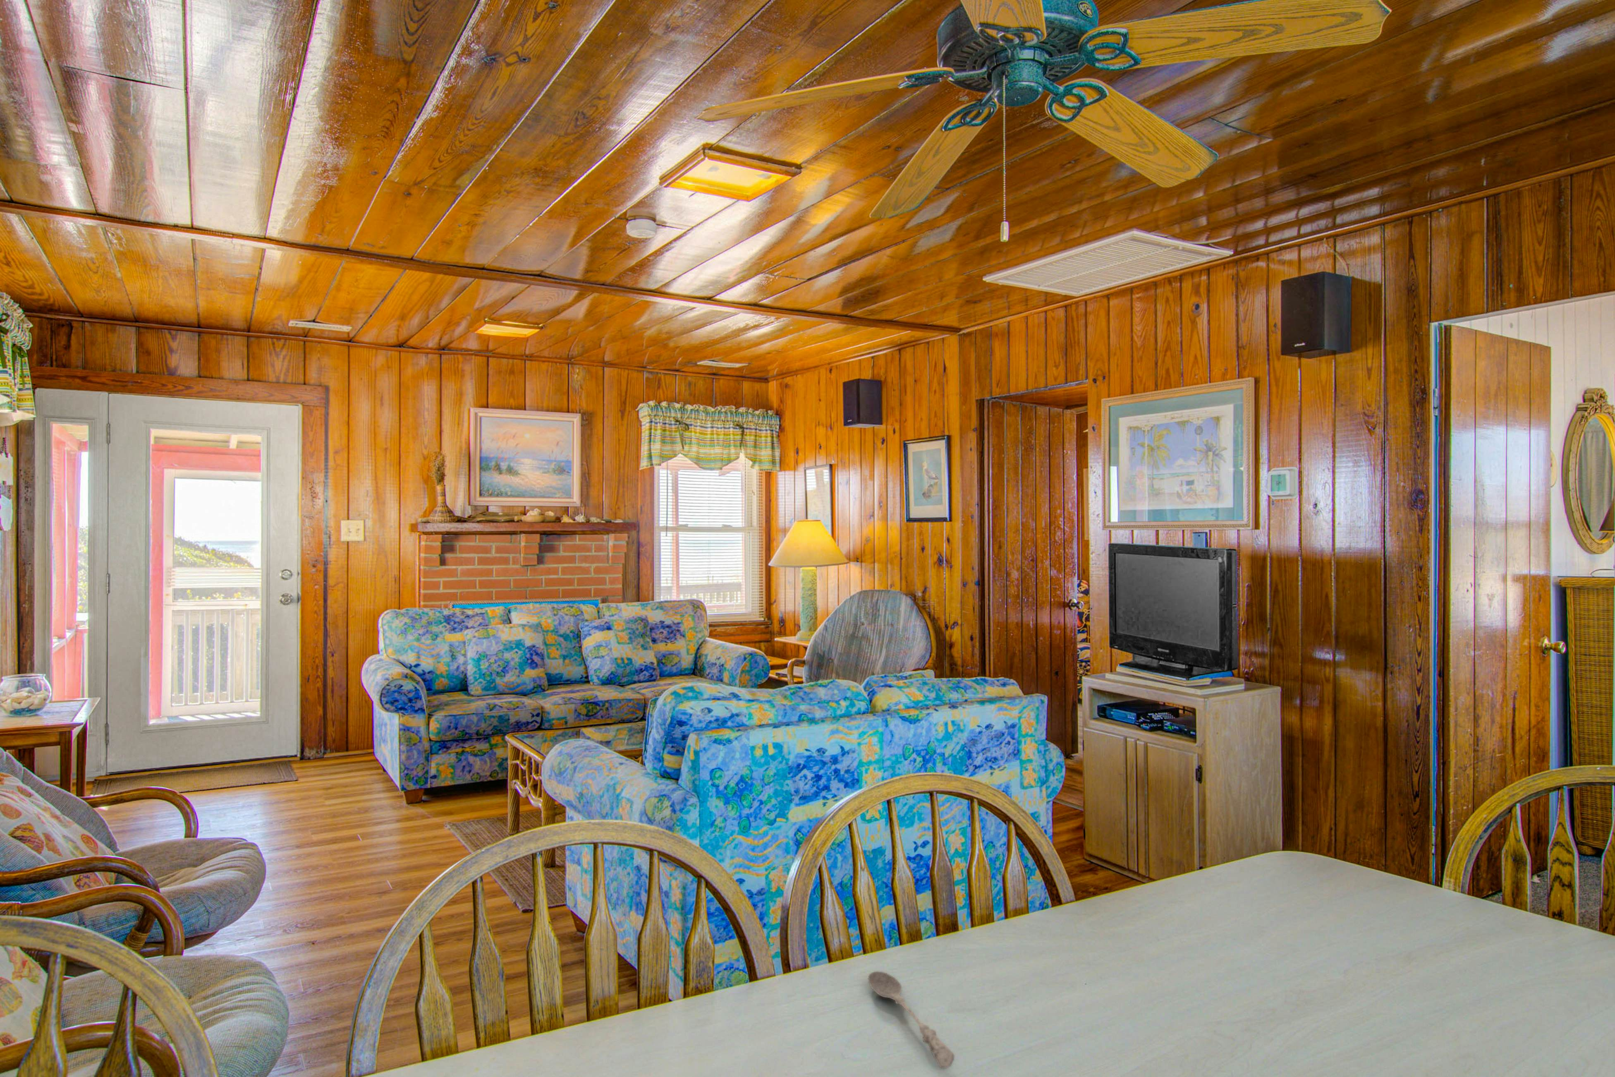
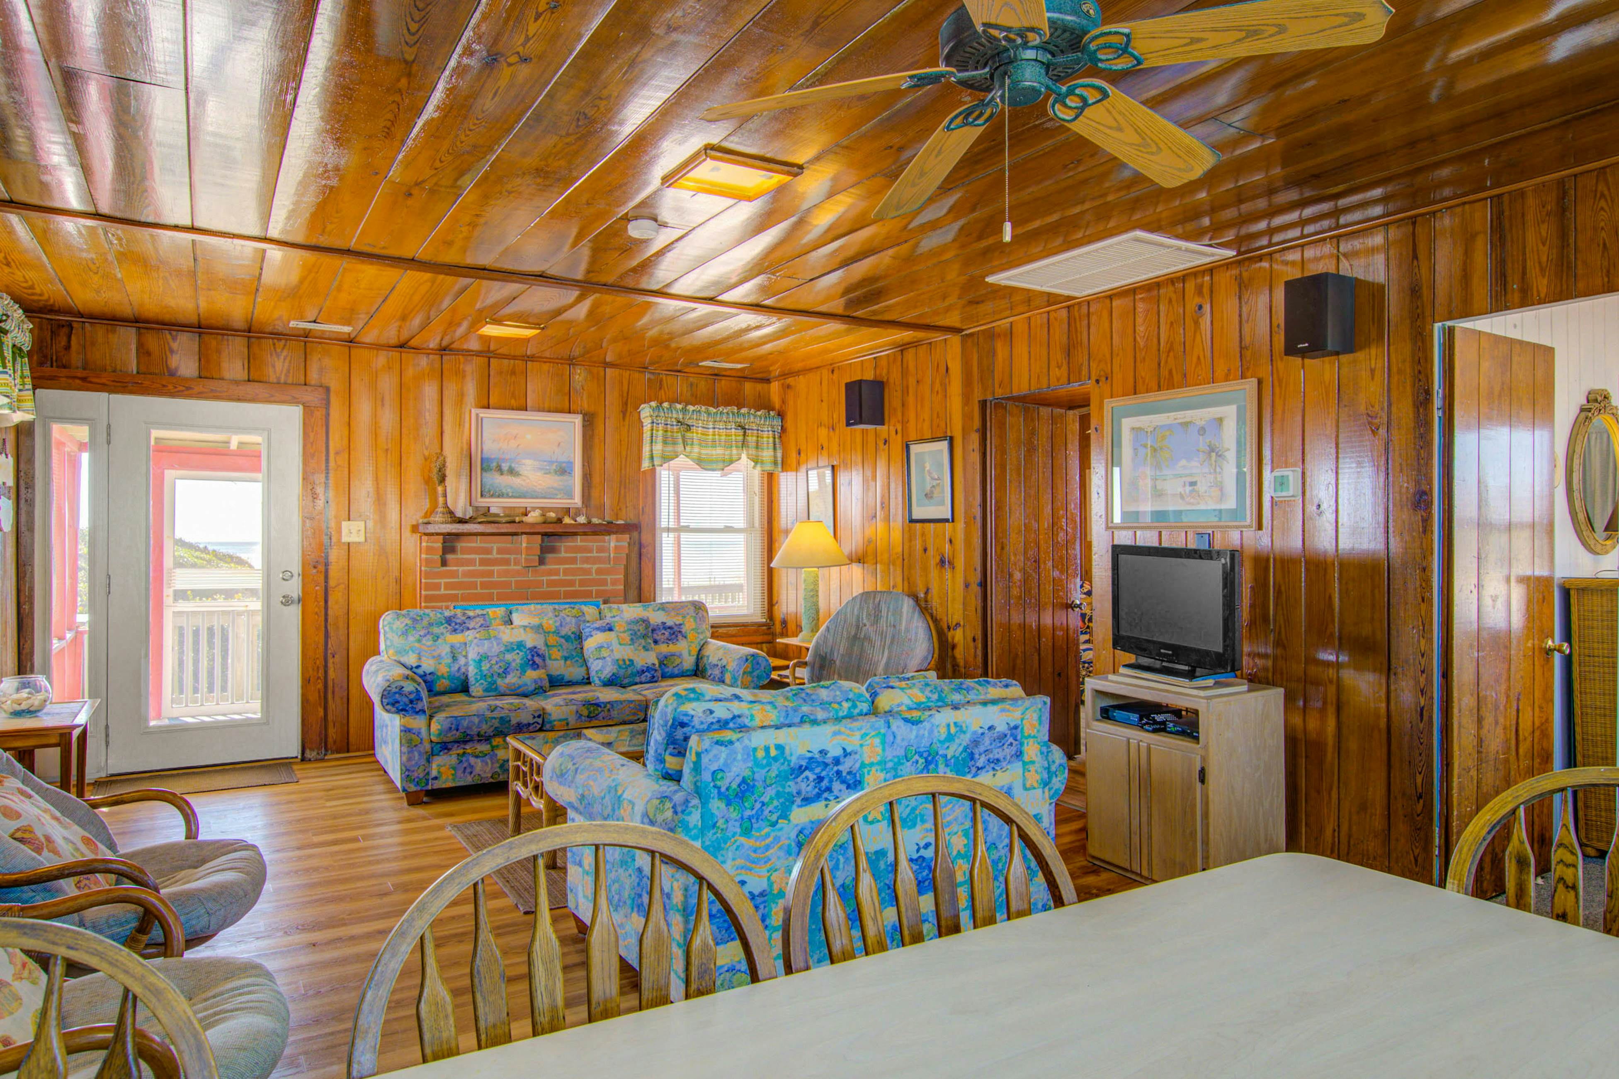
- soupspoon (907, 1012)
